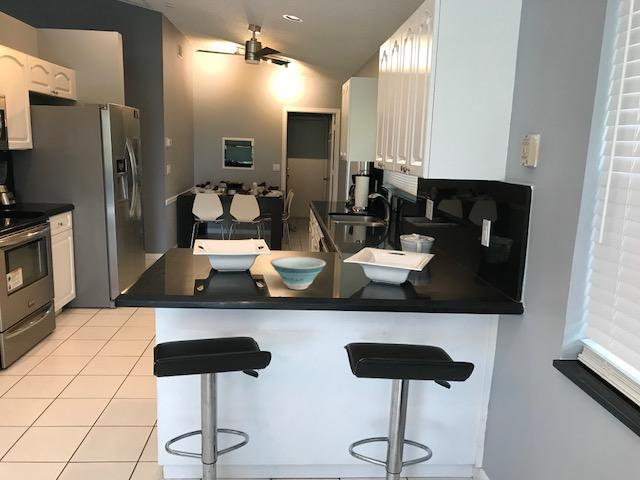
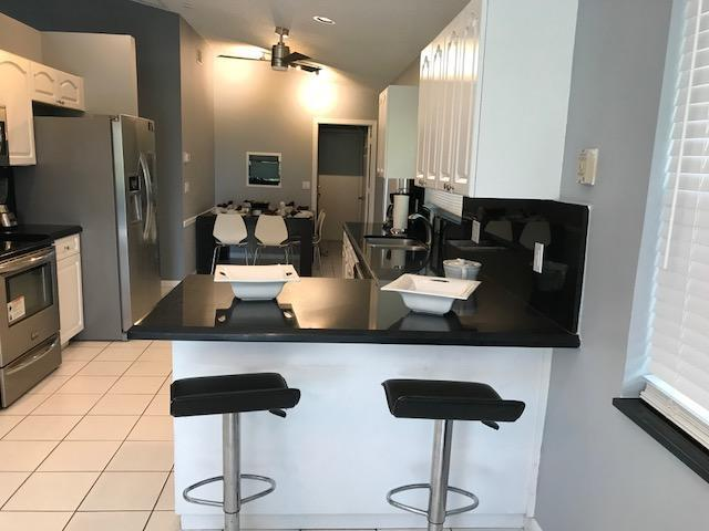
- bowl (297, 274)
